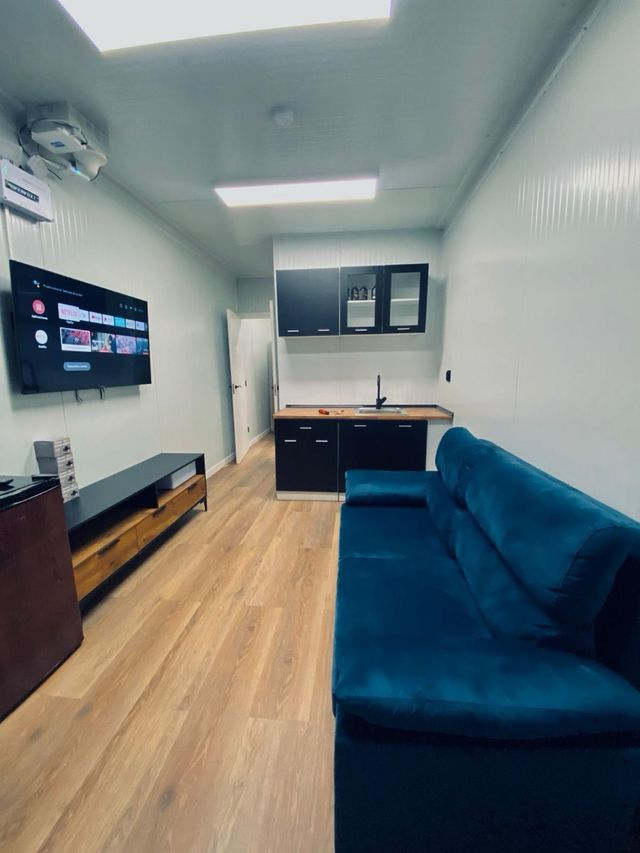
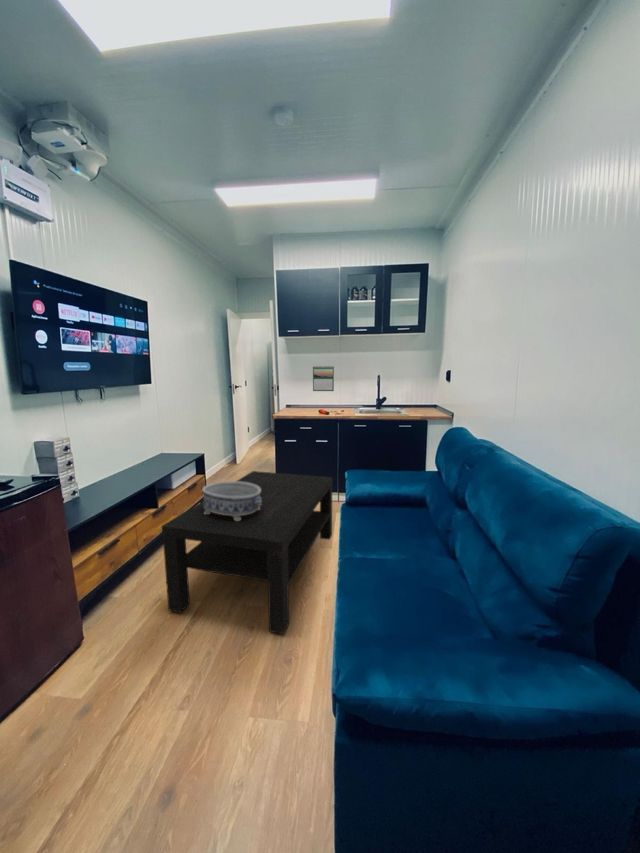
+ coffee table (264, 532)
+ decorative bowl (231, 499)
+ calendar (323, 378)
